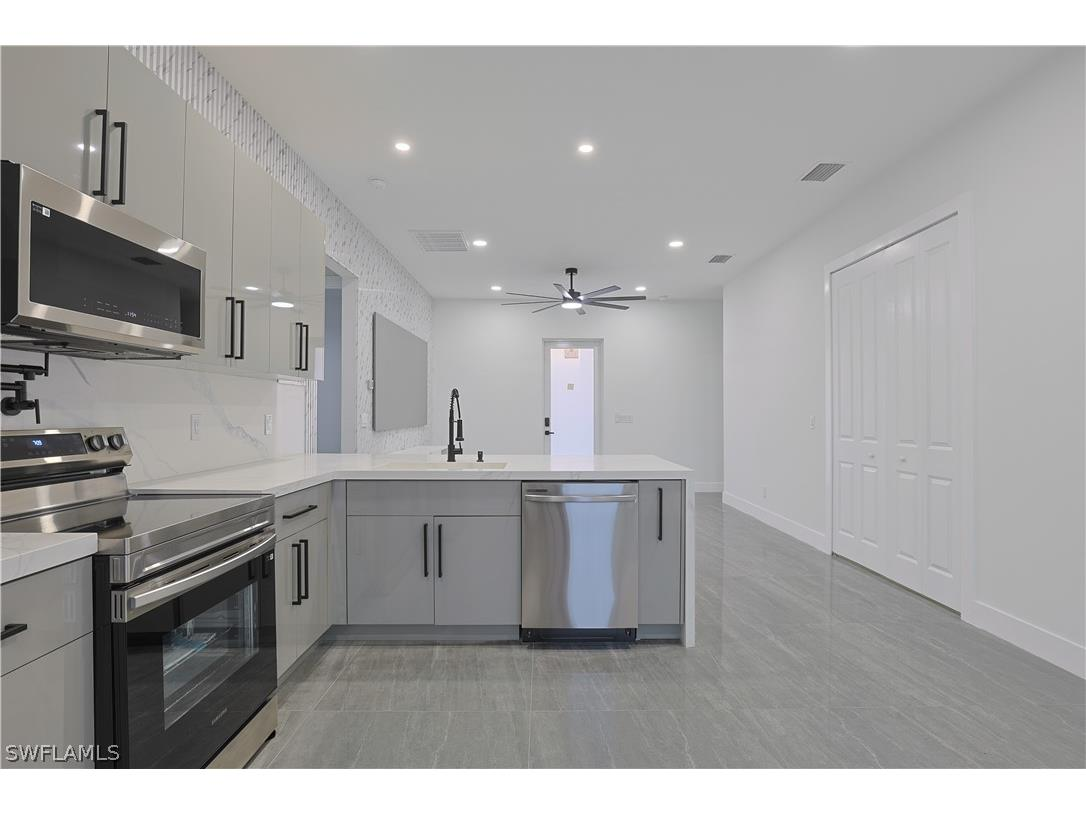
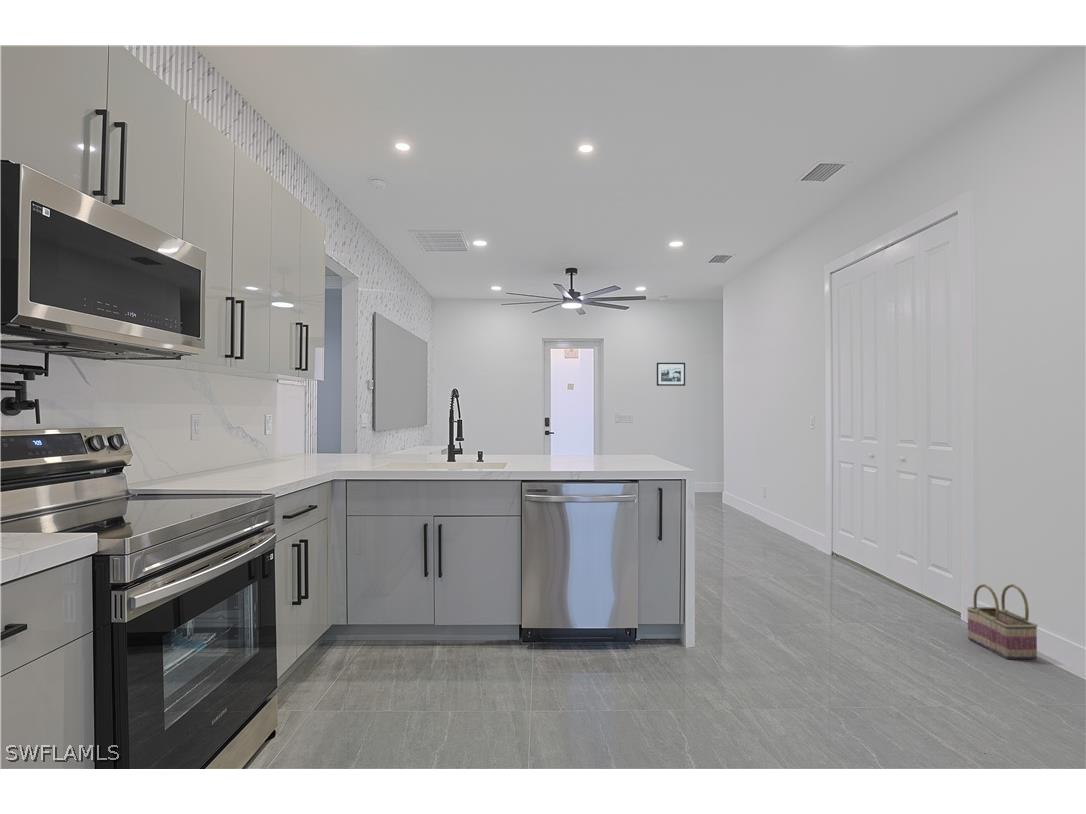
+ basket (1000, 616)
+ picture frame (670, 374)
